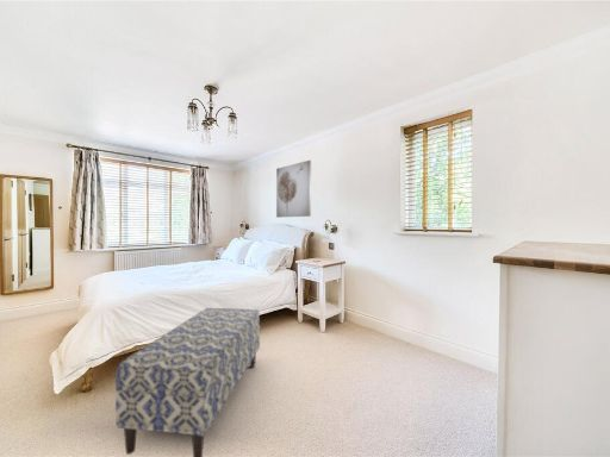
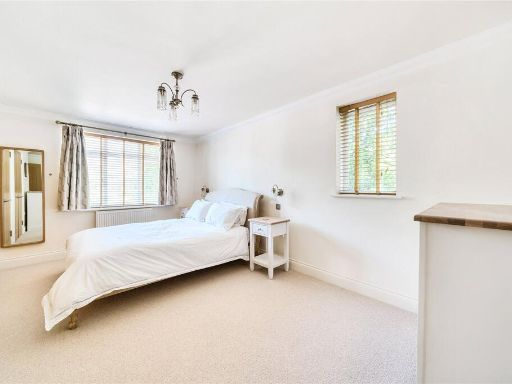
- wall art (292, 190)
- bench (205, 364)
